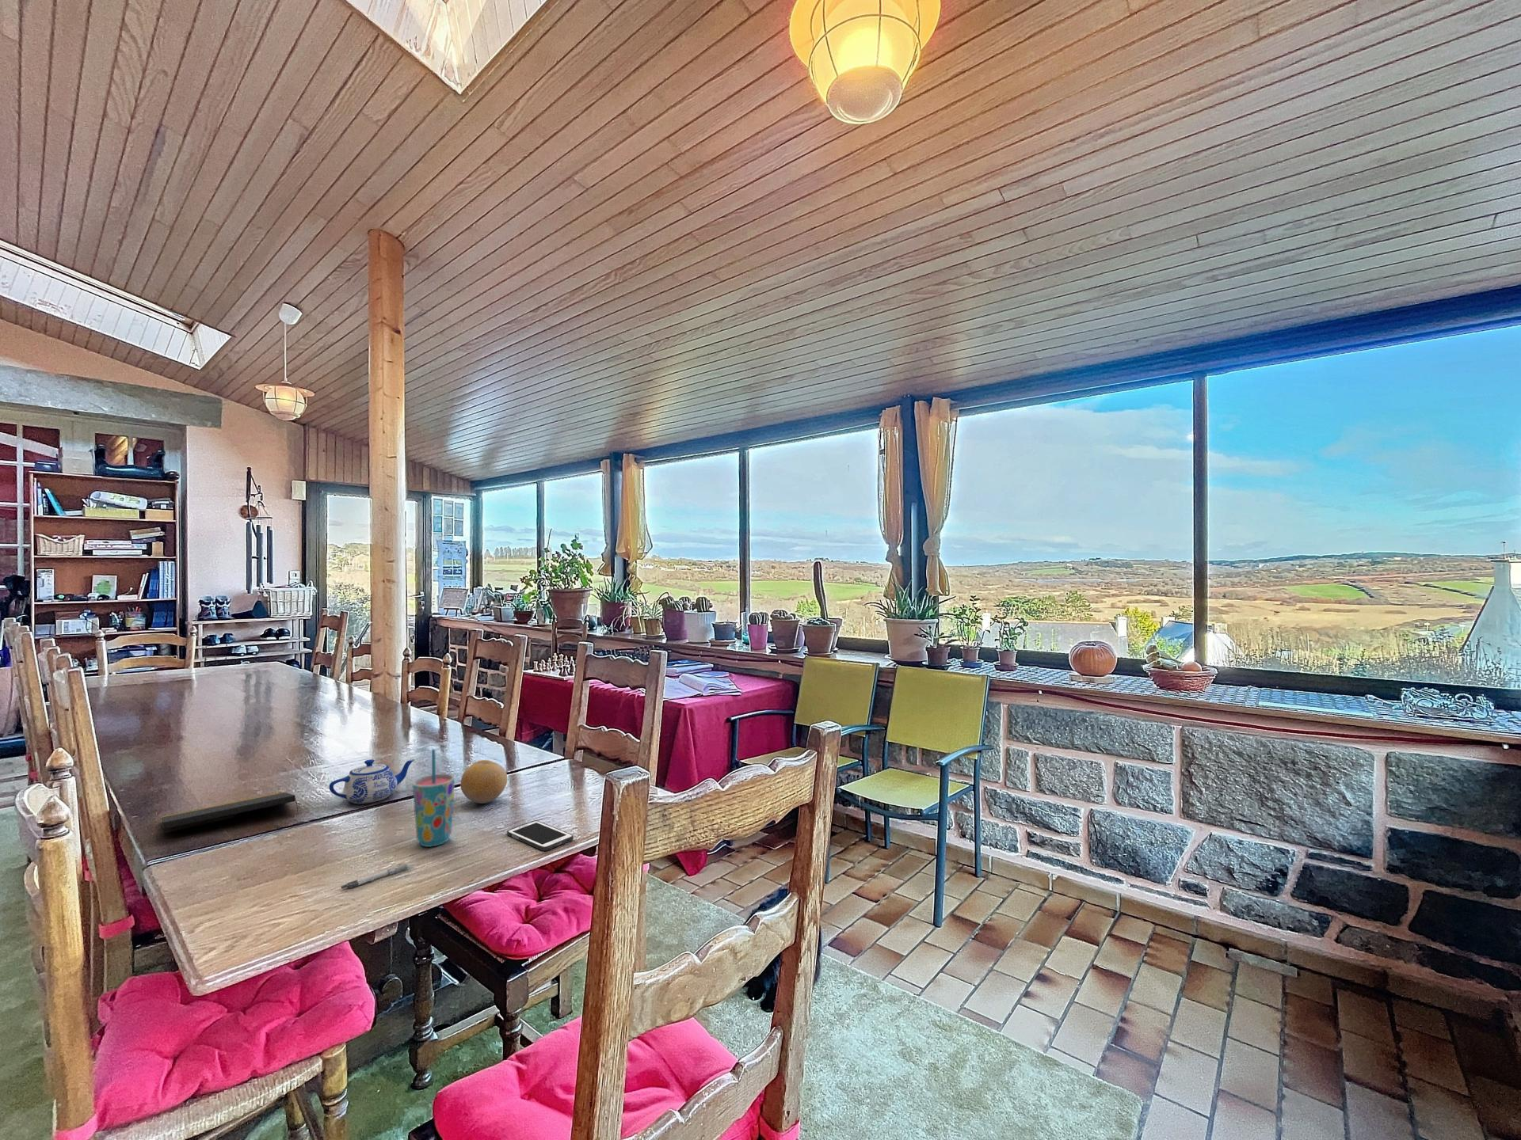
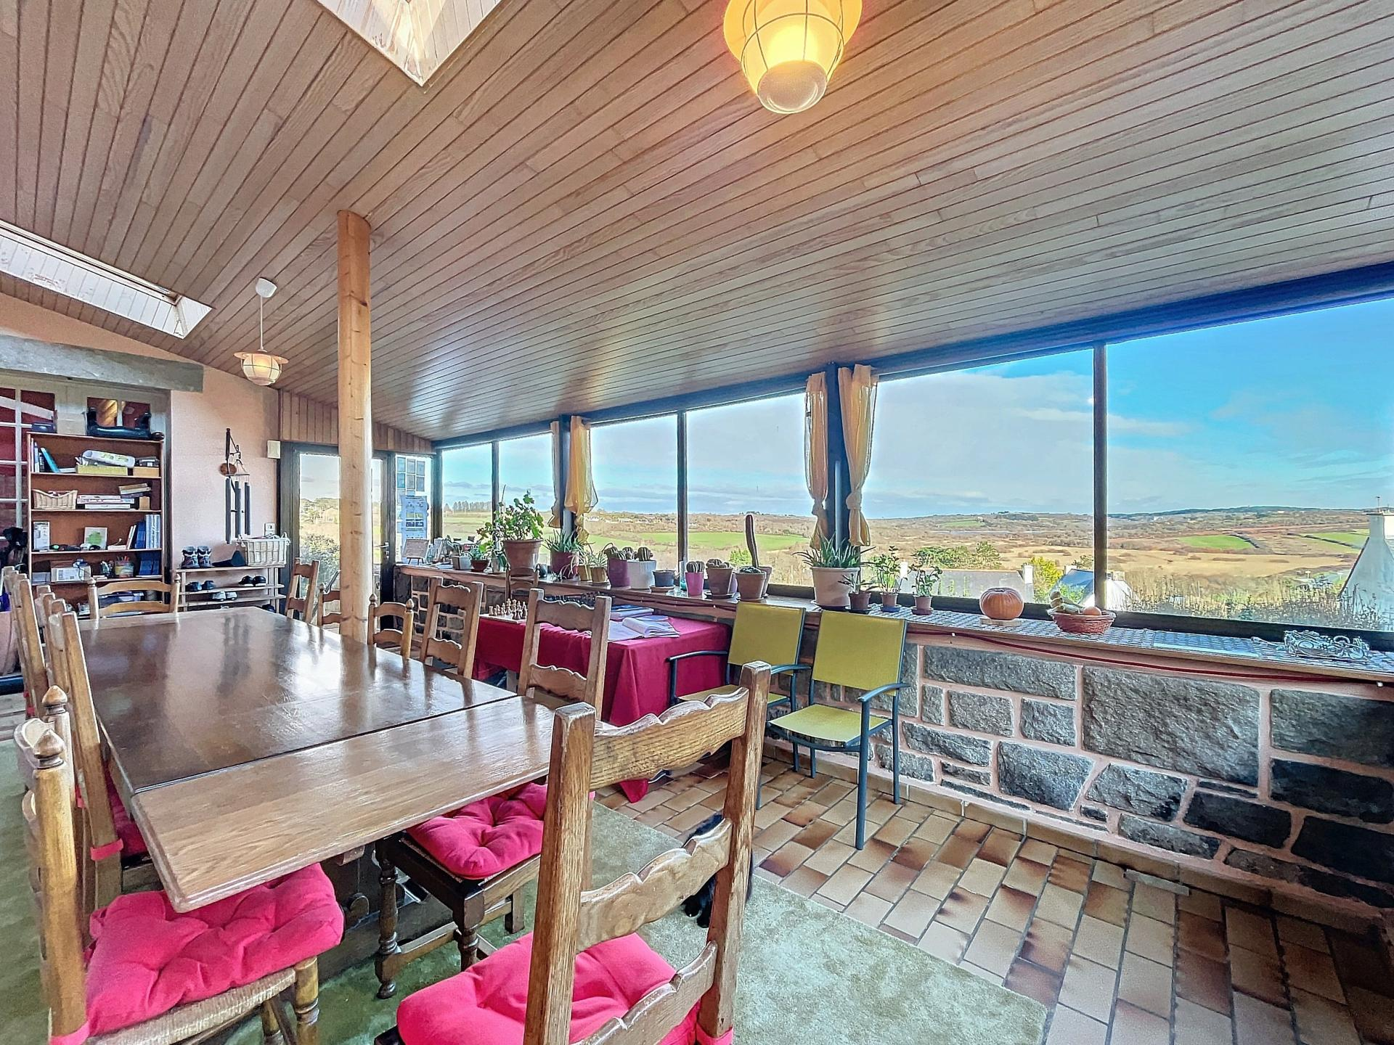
- notepad (229, 808)
- cell phone (539, 835)
- teapot (374, 778)
- fruit (484, 782)
- cup (434, 795)
- pen (380, 875)
